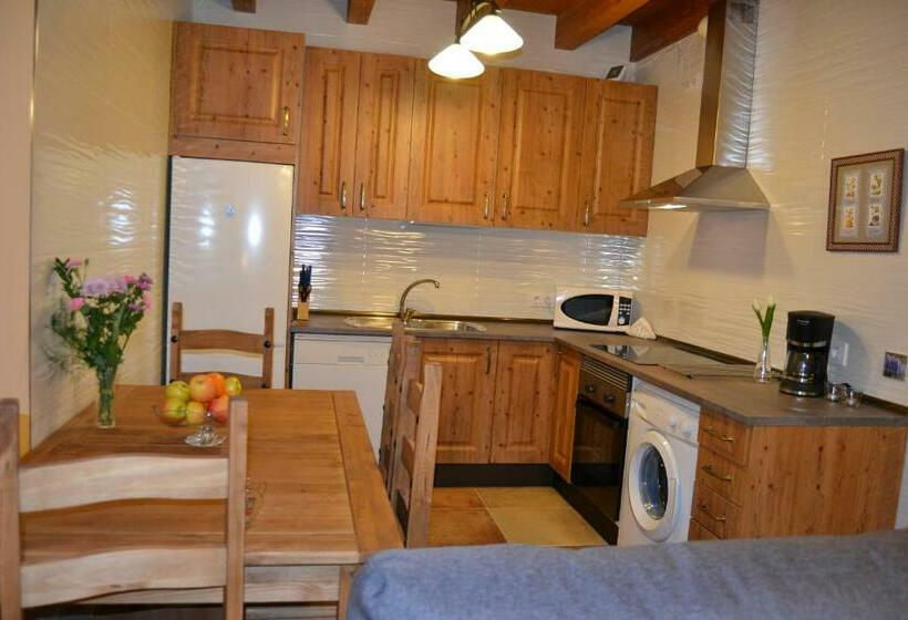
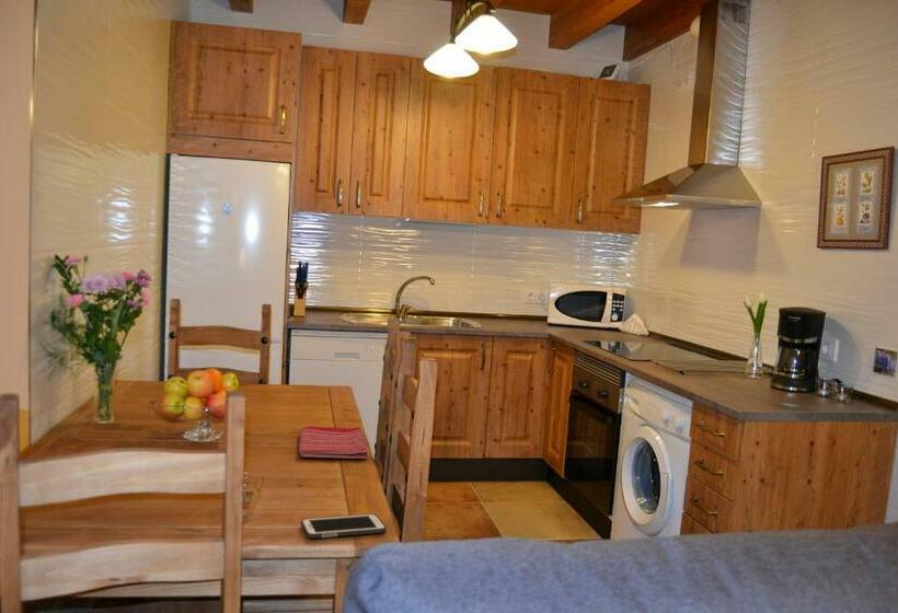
+ dish towel (332, 441)
+ cell phone (343, 525)
